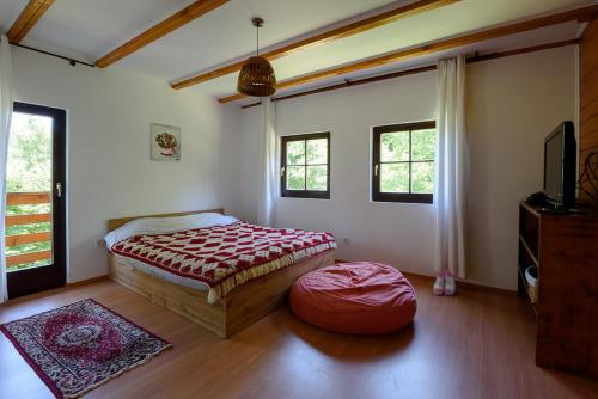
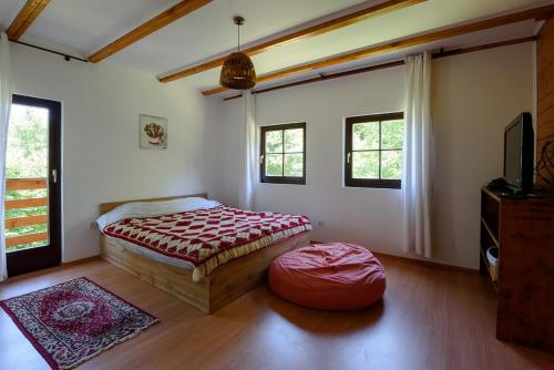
- boots (443, 281)
